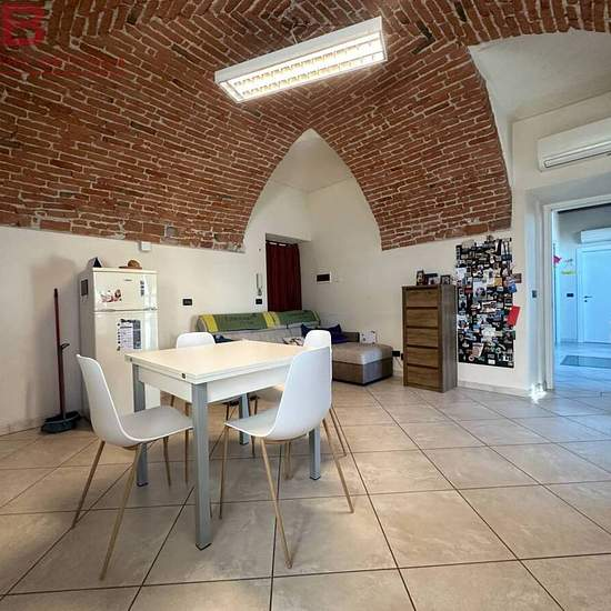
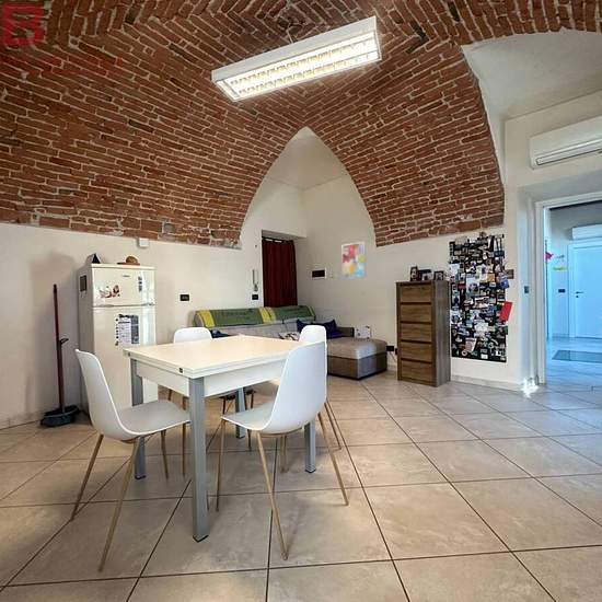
+ wall art (354, 261)
